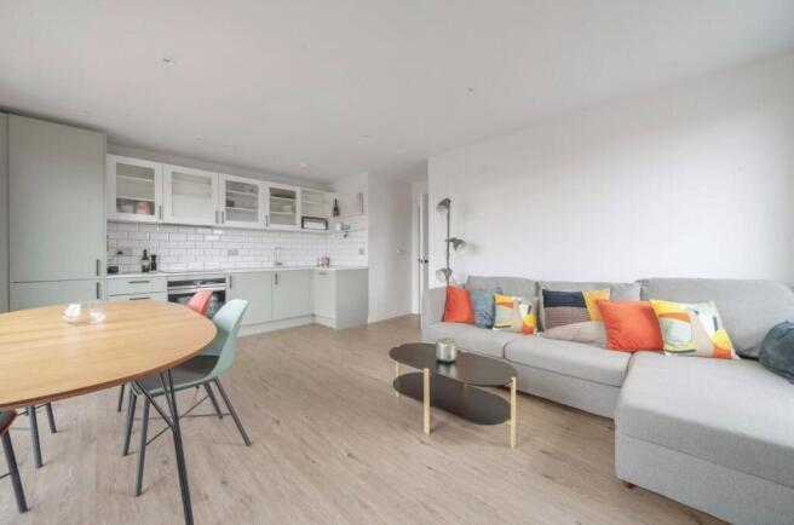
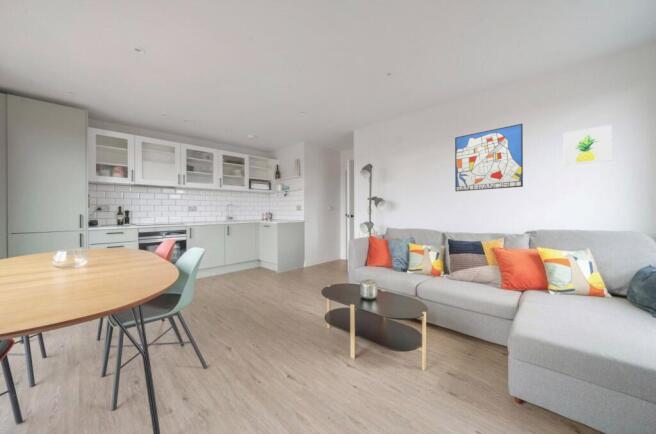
+ wall art (586, 146)
+ wall art (486, 160)
